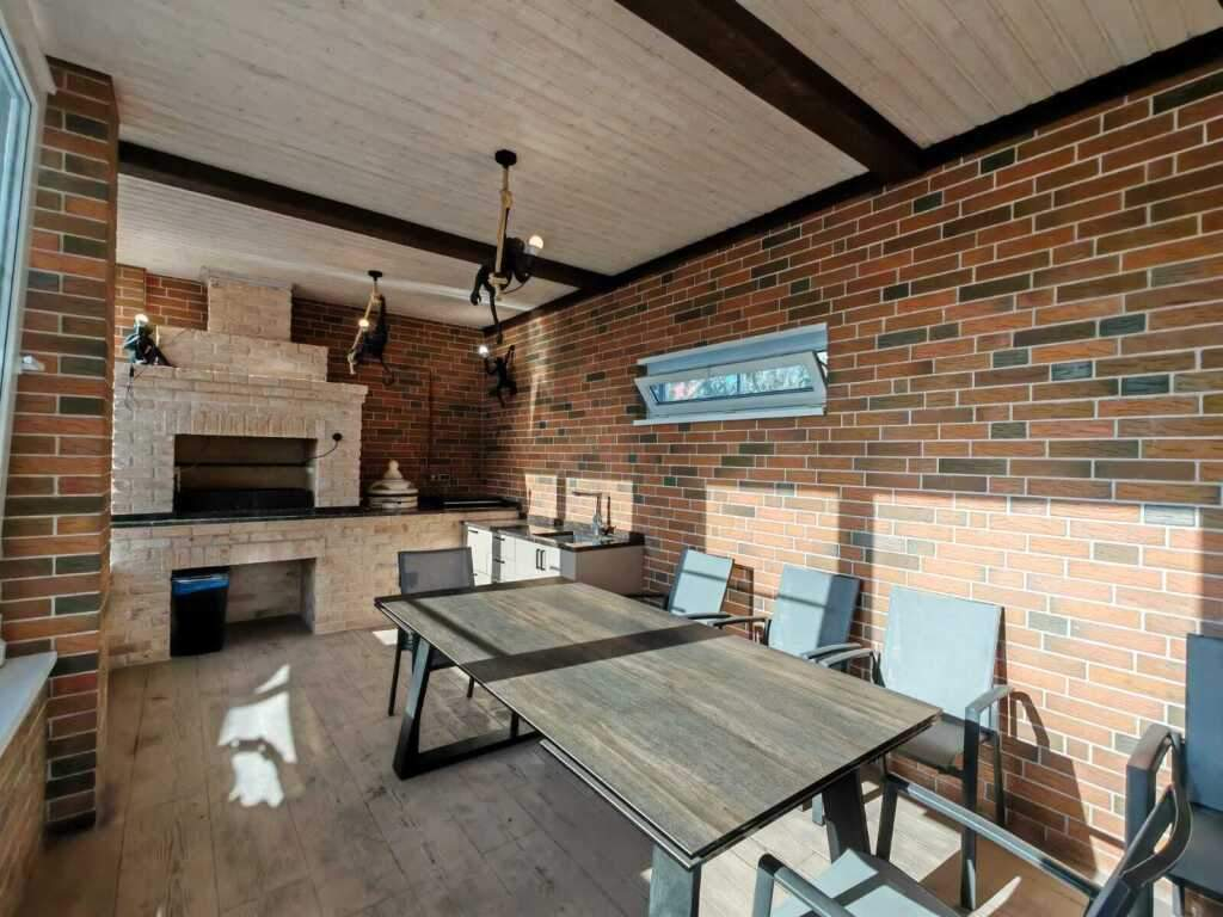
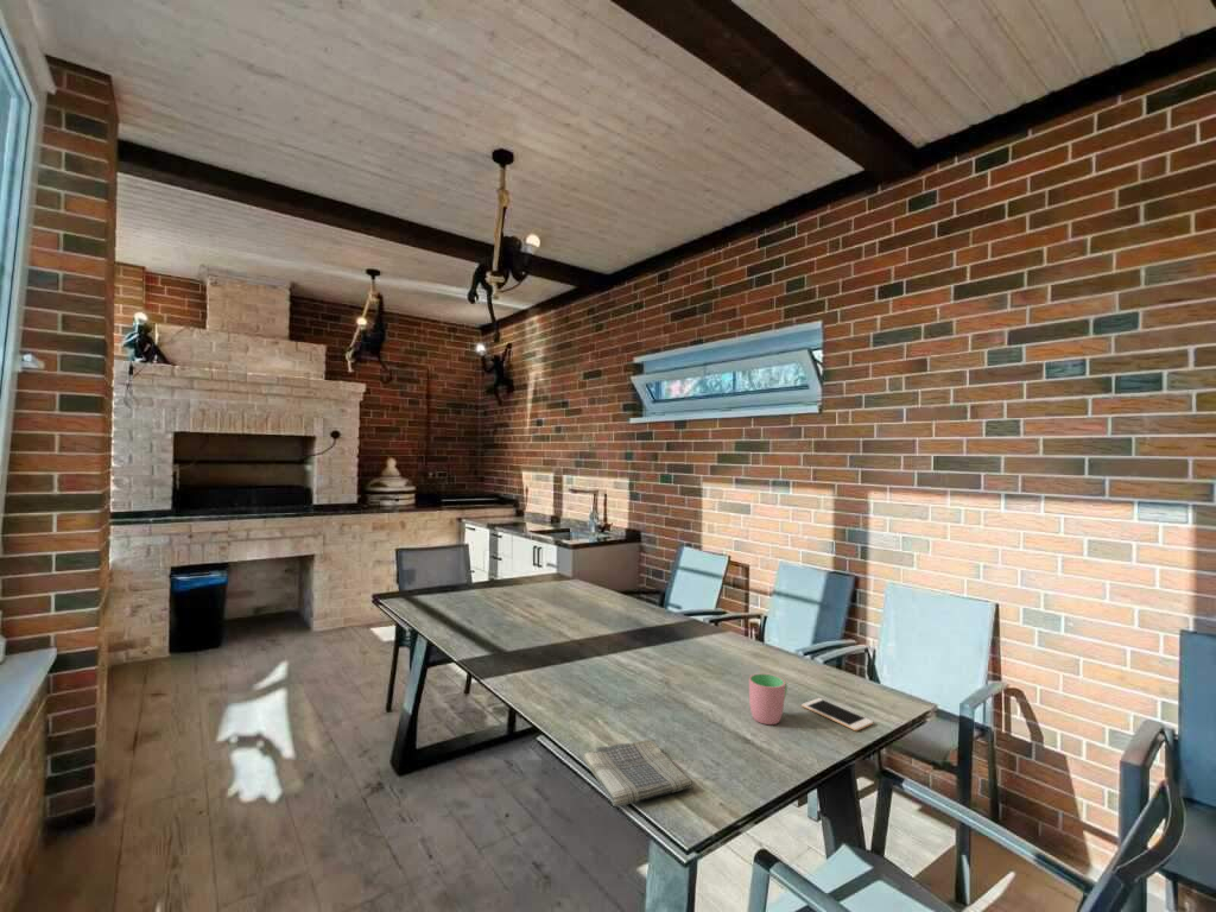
+ cup (770, 697)
+ cell phone (836, 712)
+ dish towel (634, 766)
